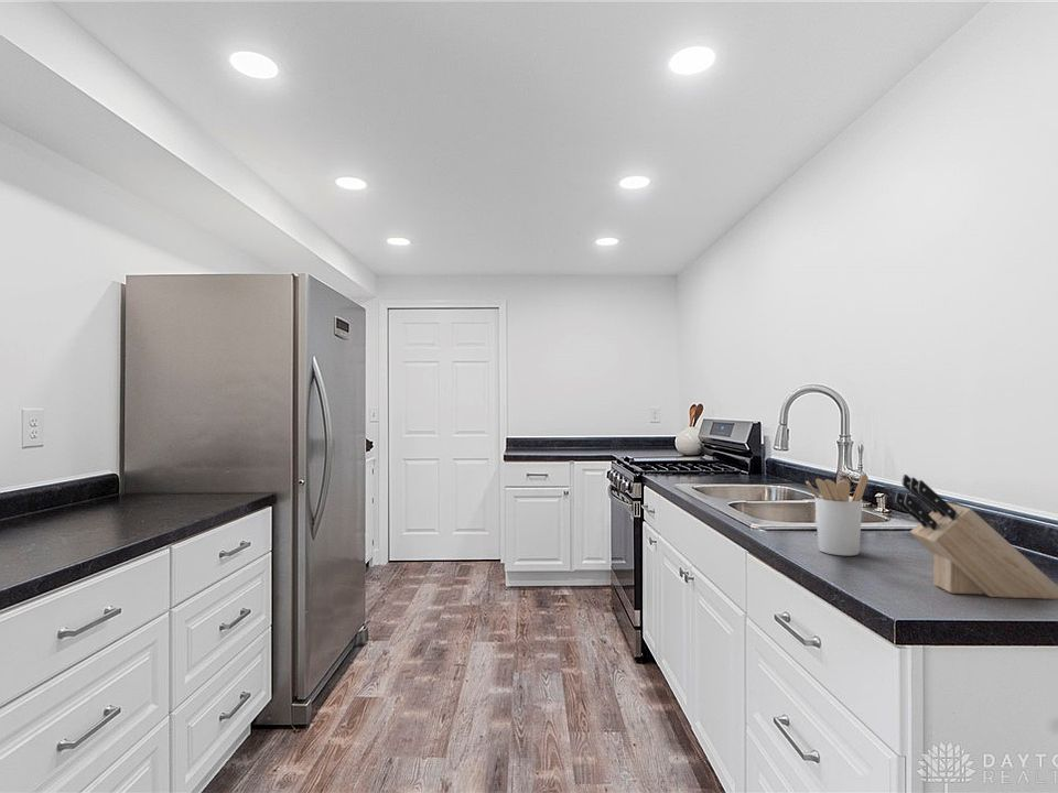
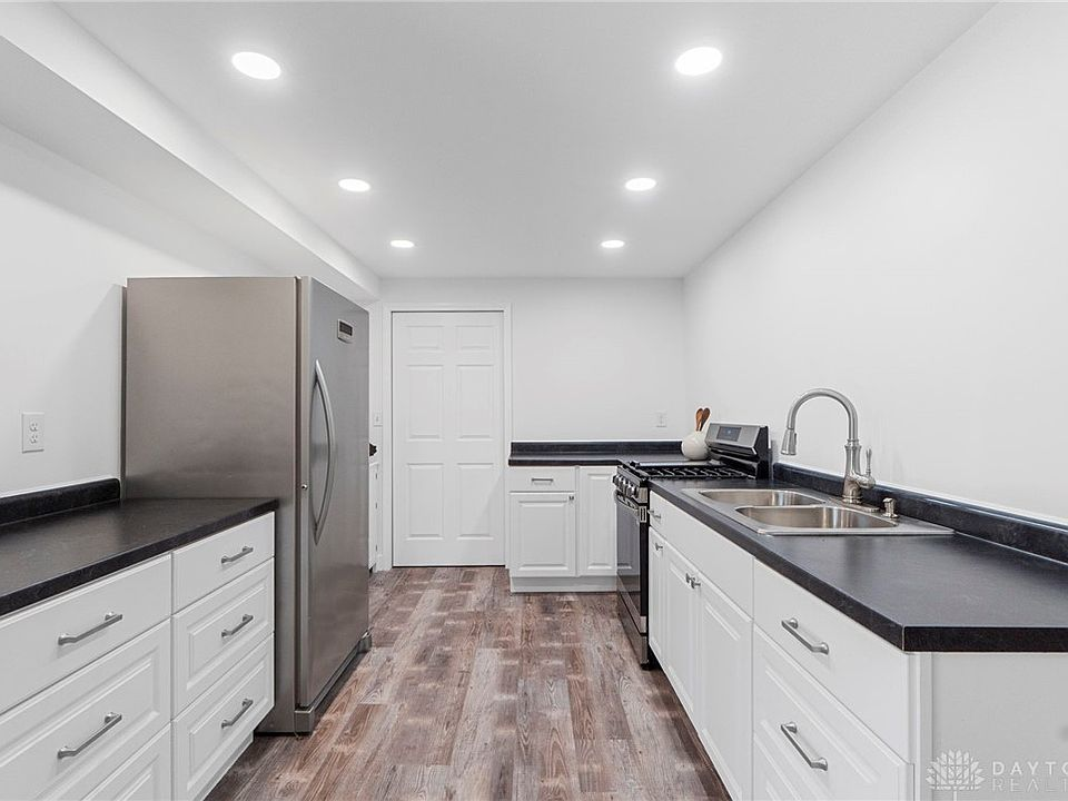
- utensil holder (836, 513)
- knife block (973, 533)
